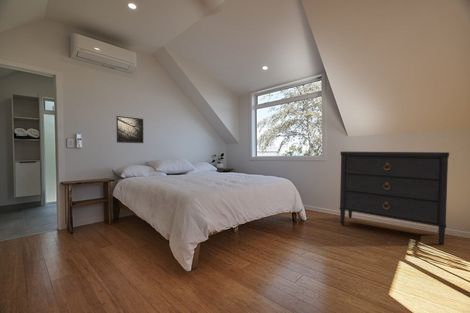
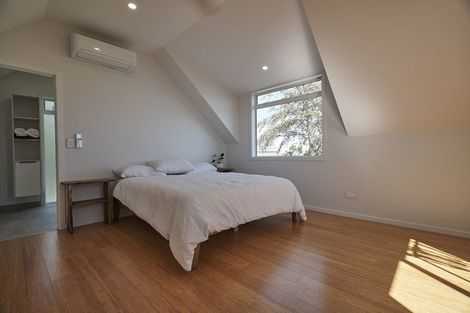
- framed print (130, 130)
- dresser (389, 190)
